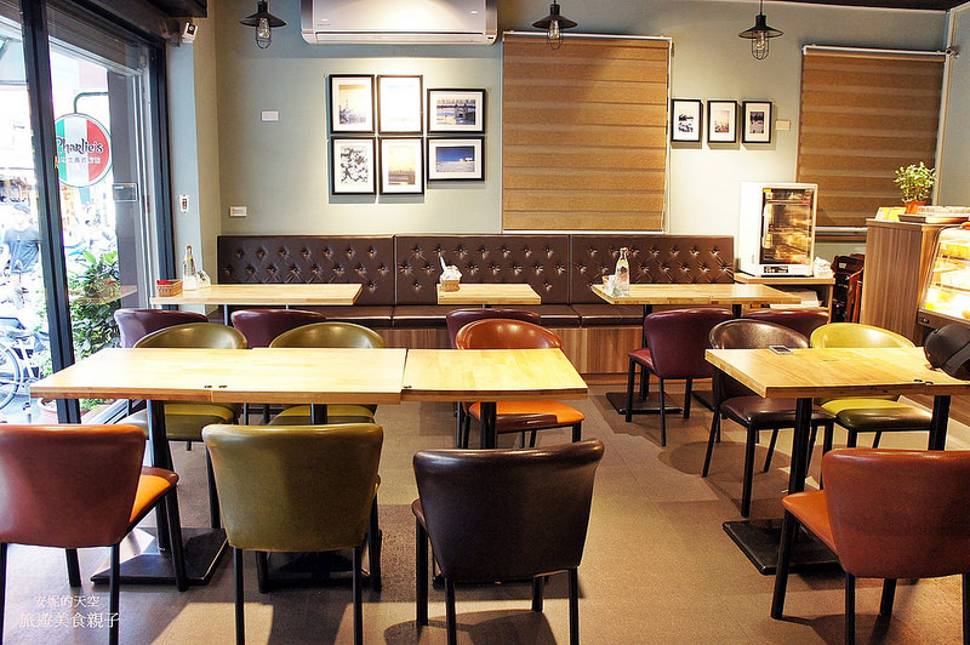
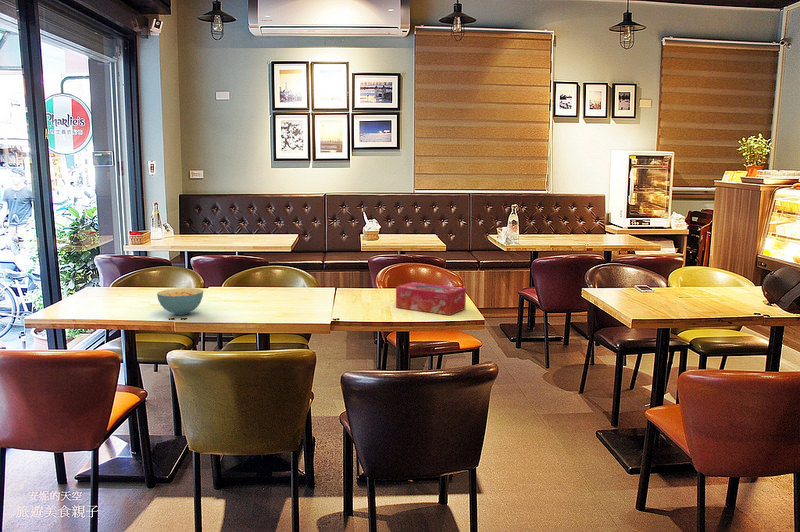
+ tissue box (430, 297)
+ cereal bowl (181, 302)
